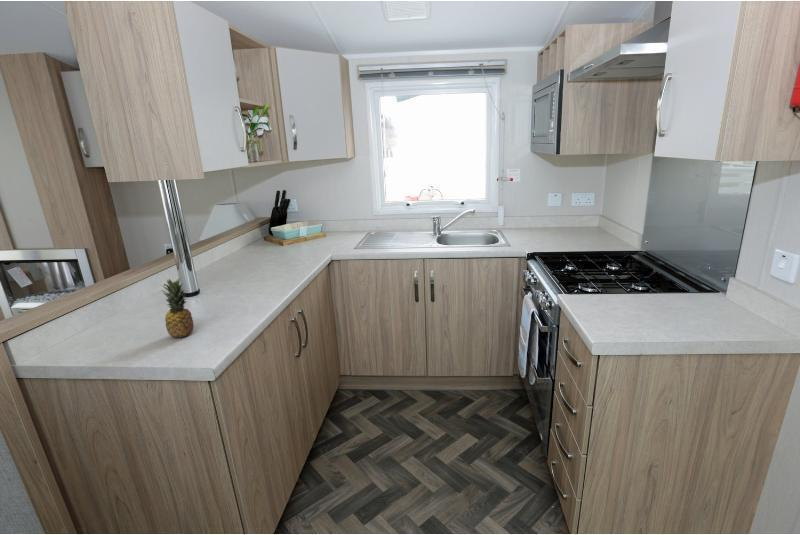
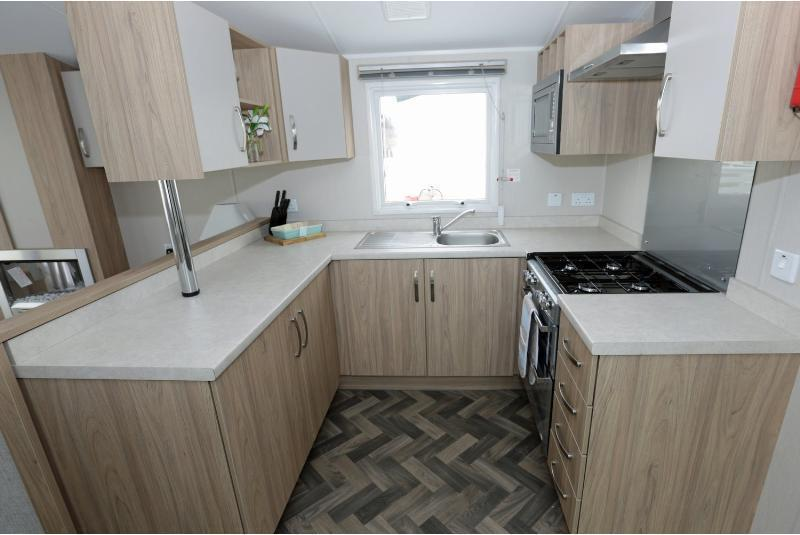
- fruit (176, 307)
